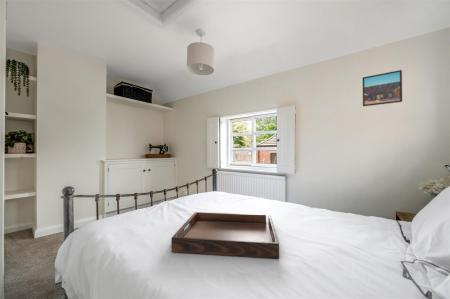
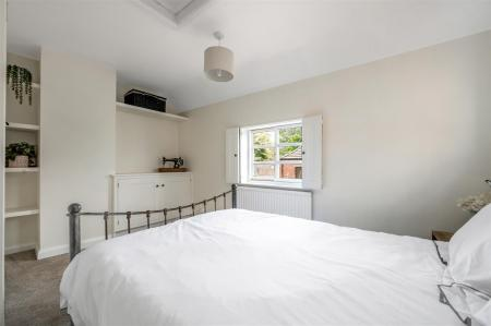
- serving tray (228, 230)
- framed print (381, 89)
